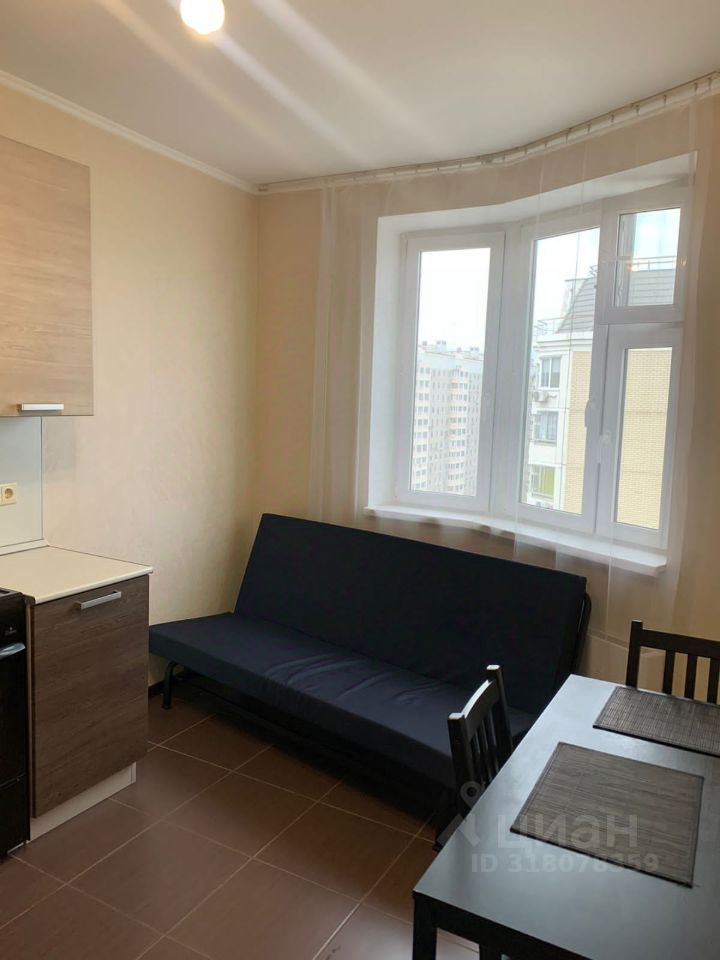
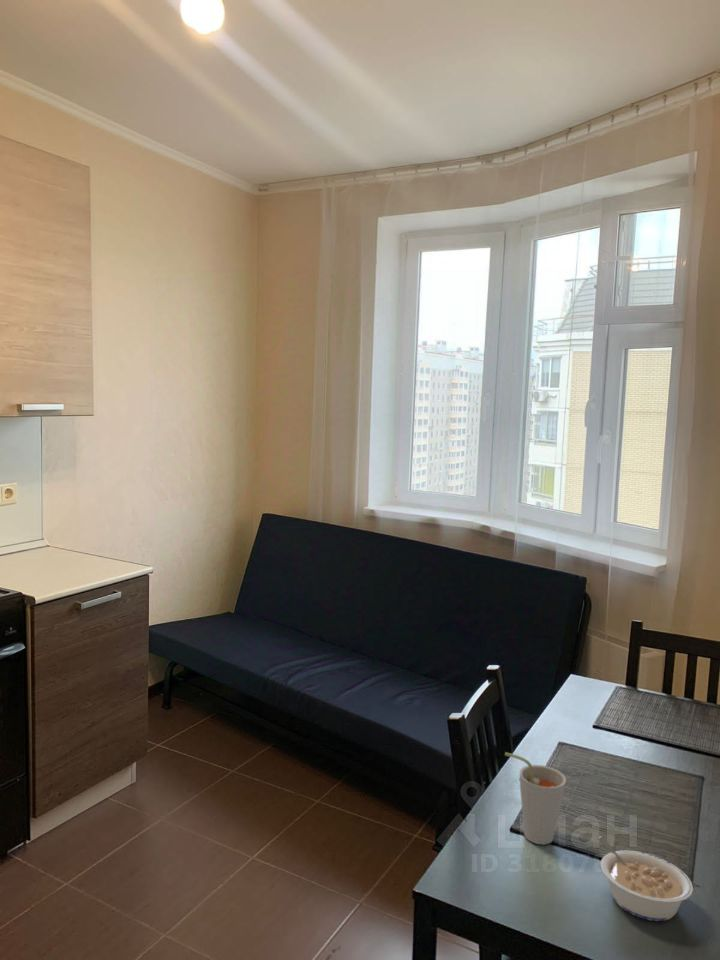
+ legume (641, 884)
+ cup (534, 795)
